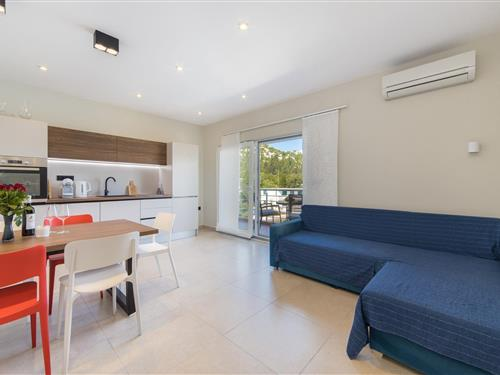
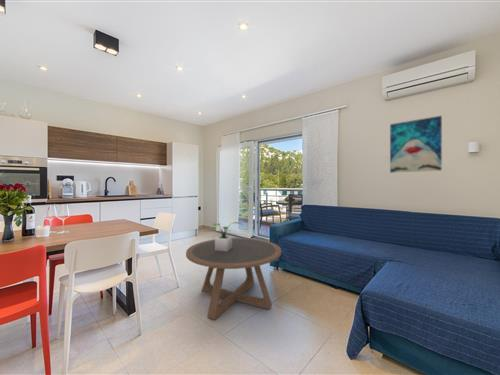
+ wall art (414, 146)
+ coffee table (234, 268)
+ potted plant (225, 235)
